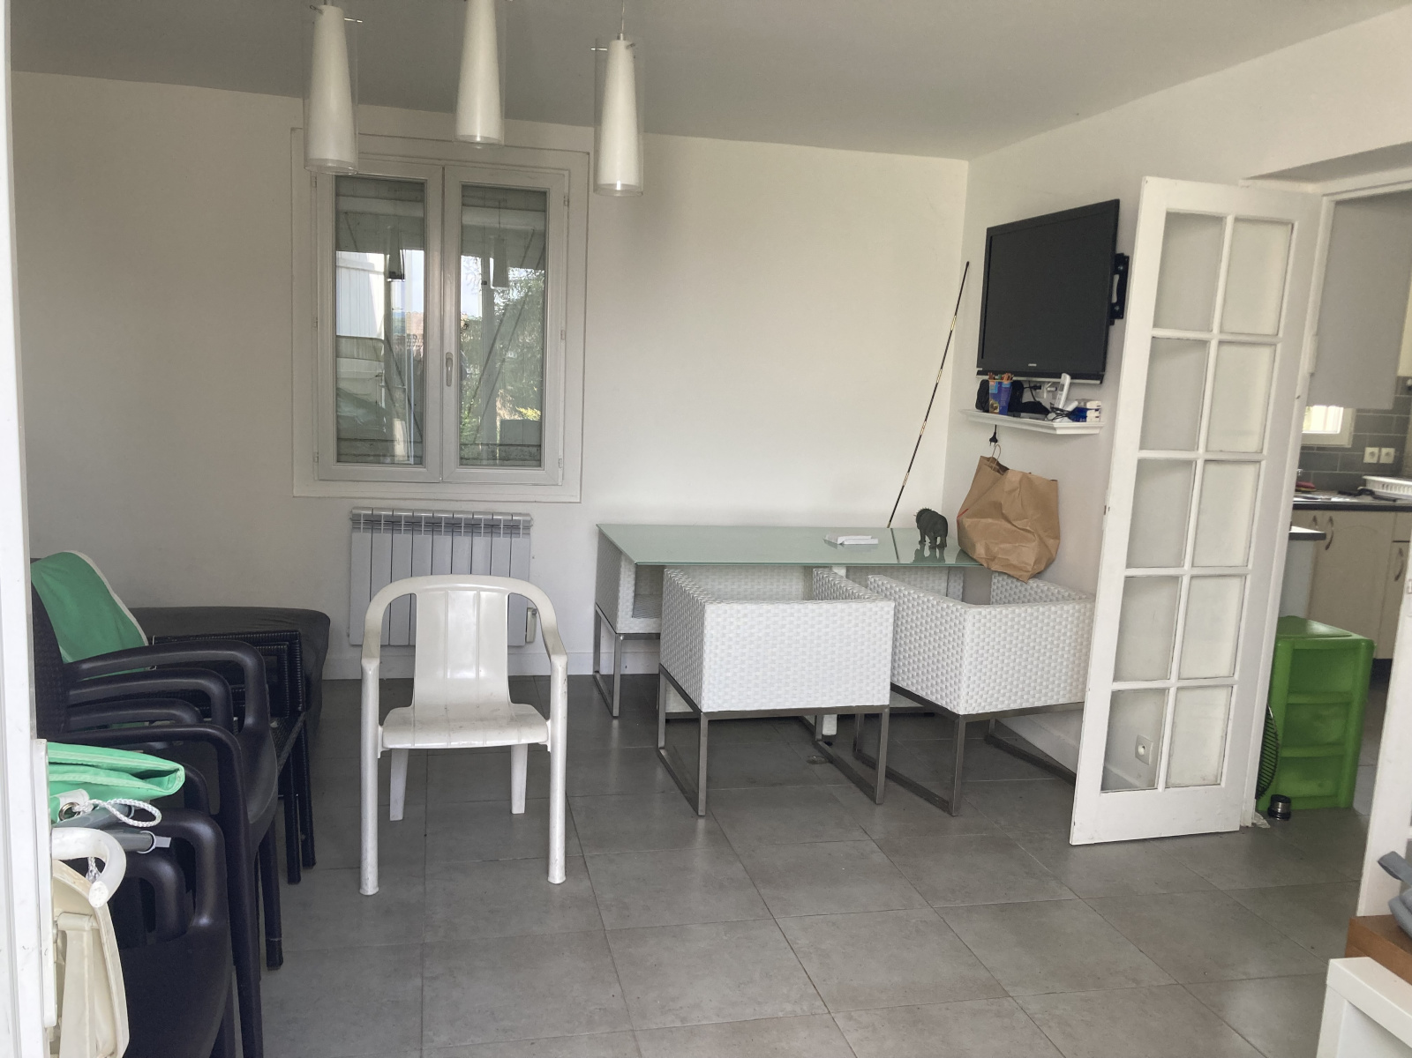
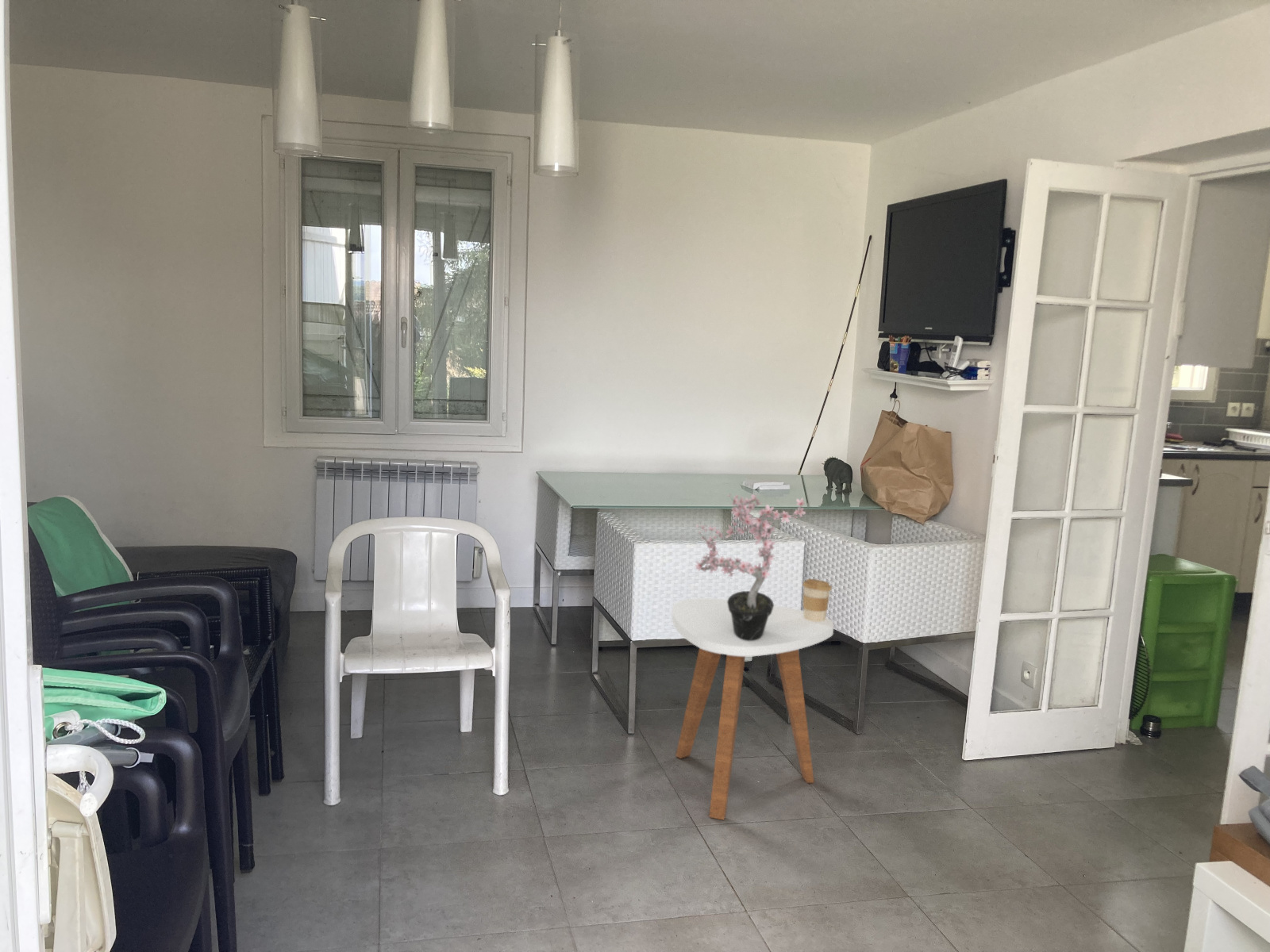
+ potted plant (741, 559)
+ coffee cup (816, 598)
+ side table (740, 697)
